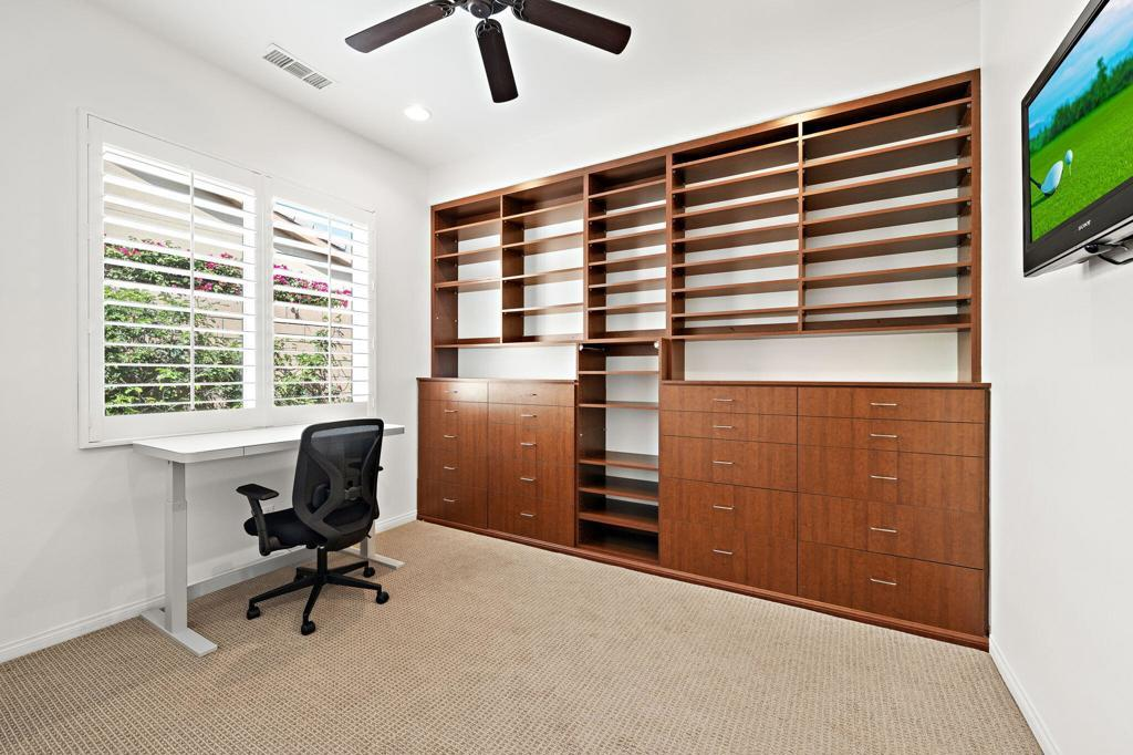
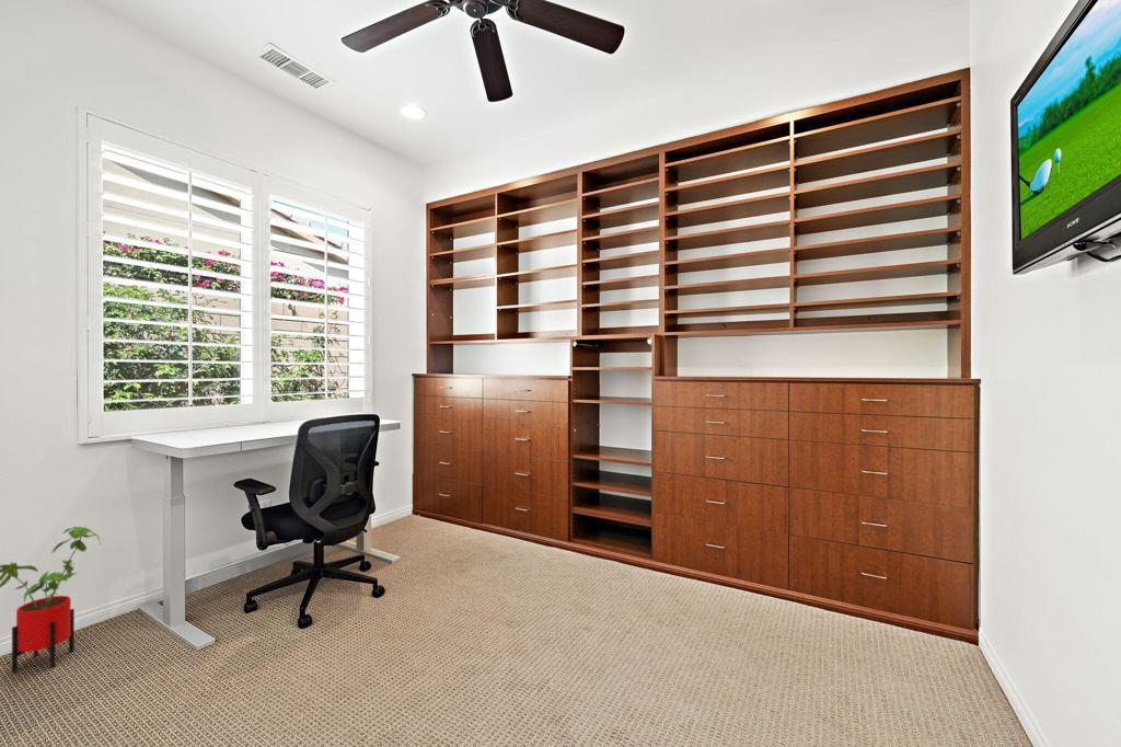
+ house plant (51, 595)
